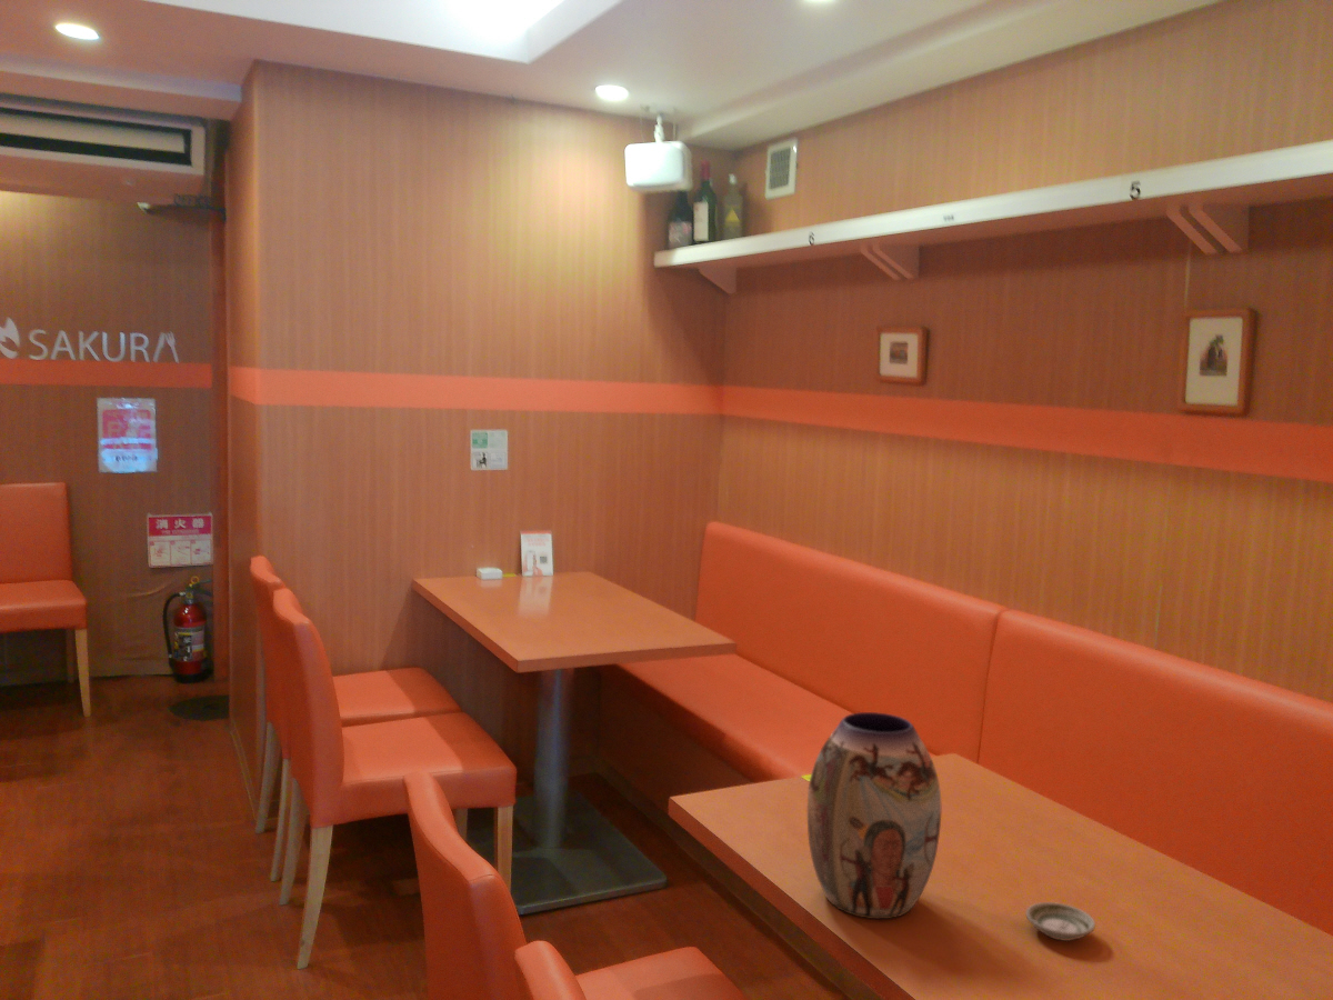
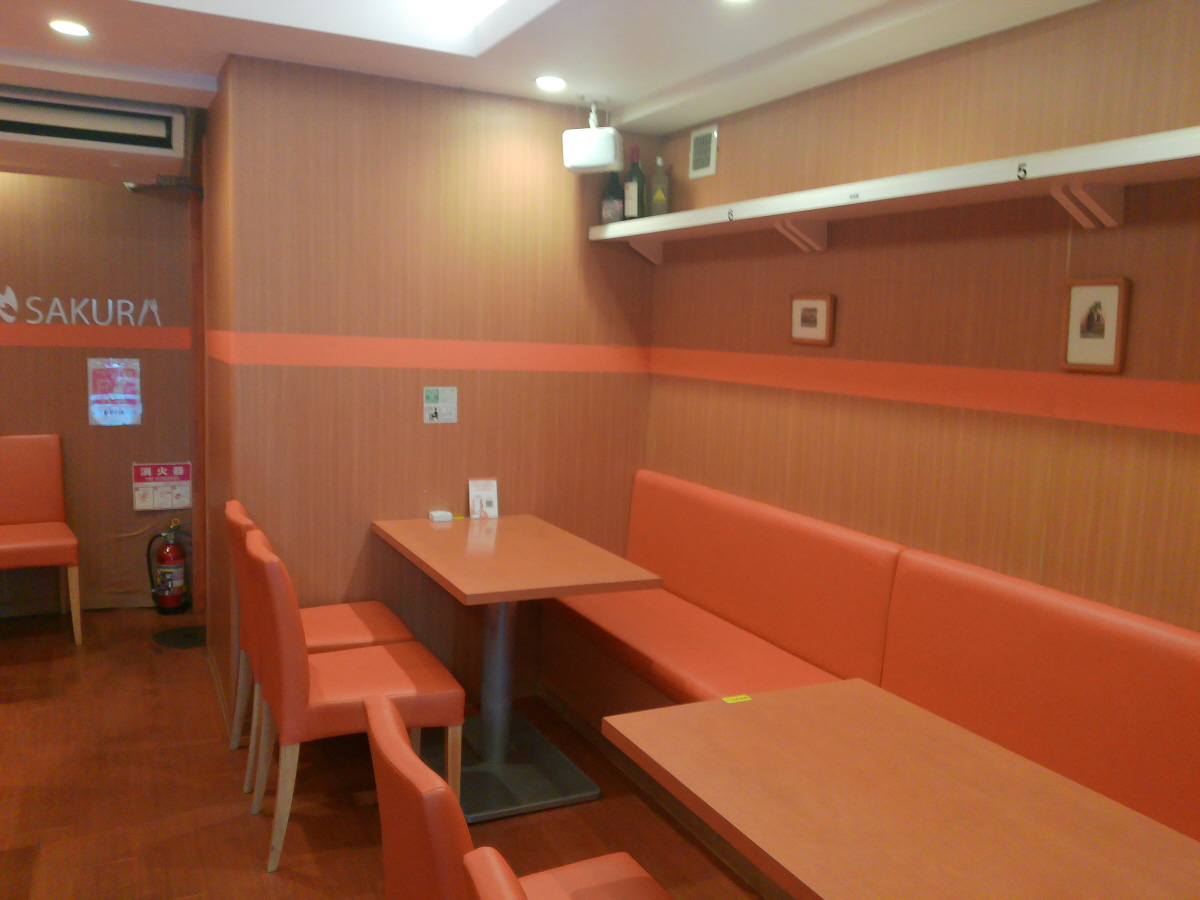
- saucer (1060, 924)
- vase (873, 811)
